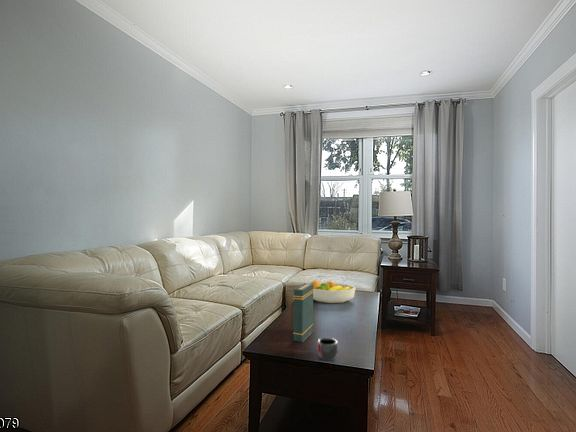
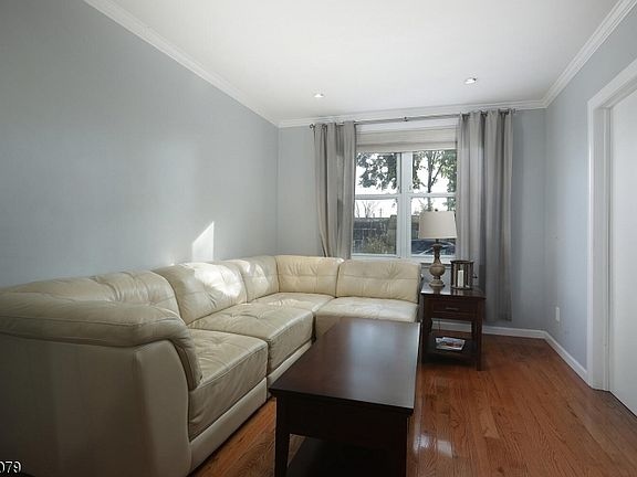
- mug (326, 347)
- fruit bowl (330, 290)
- book (303, 311)
